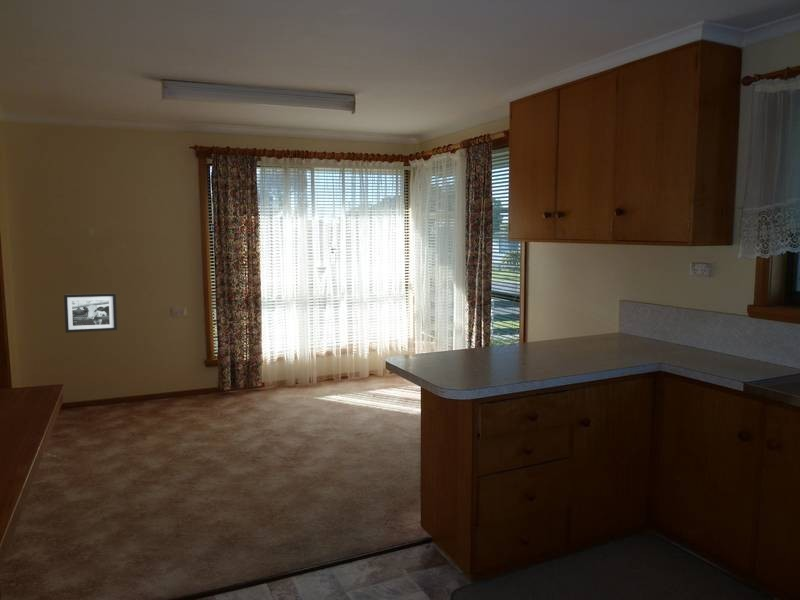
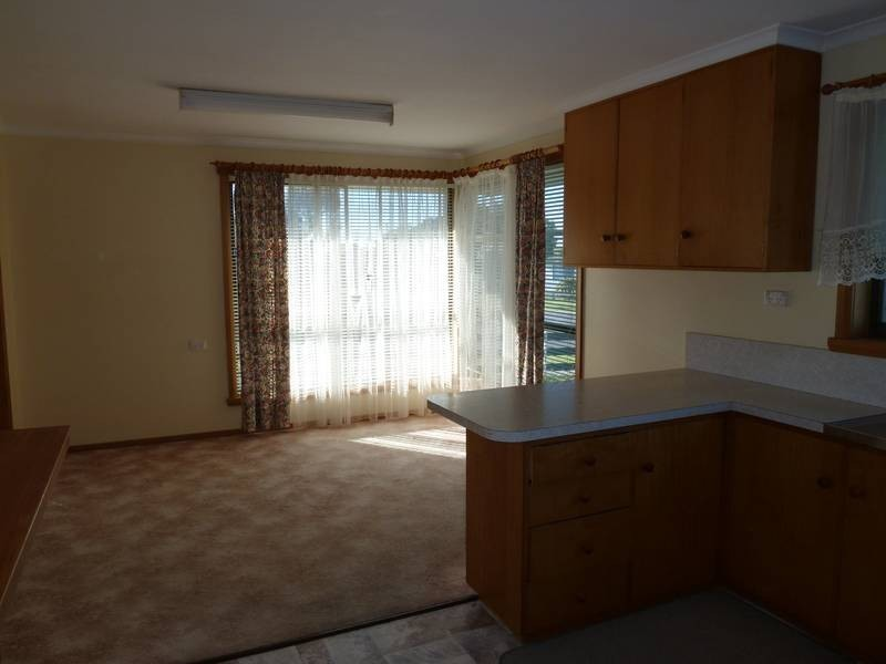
- picture frame (91, 312)
